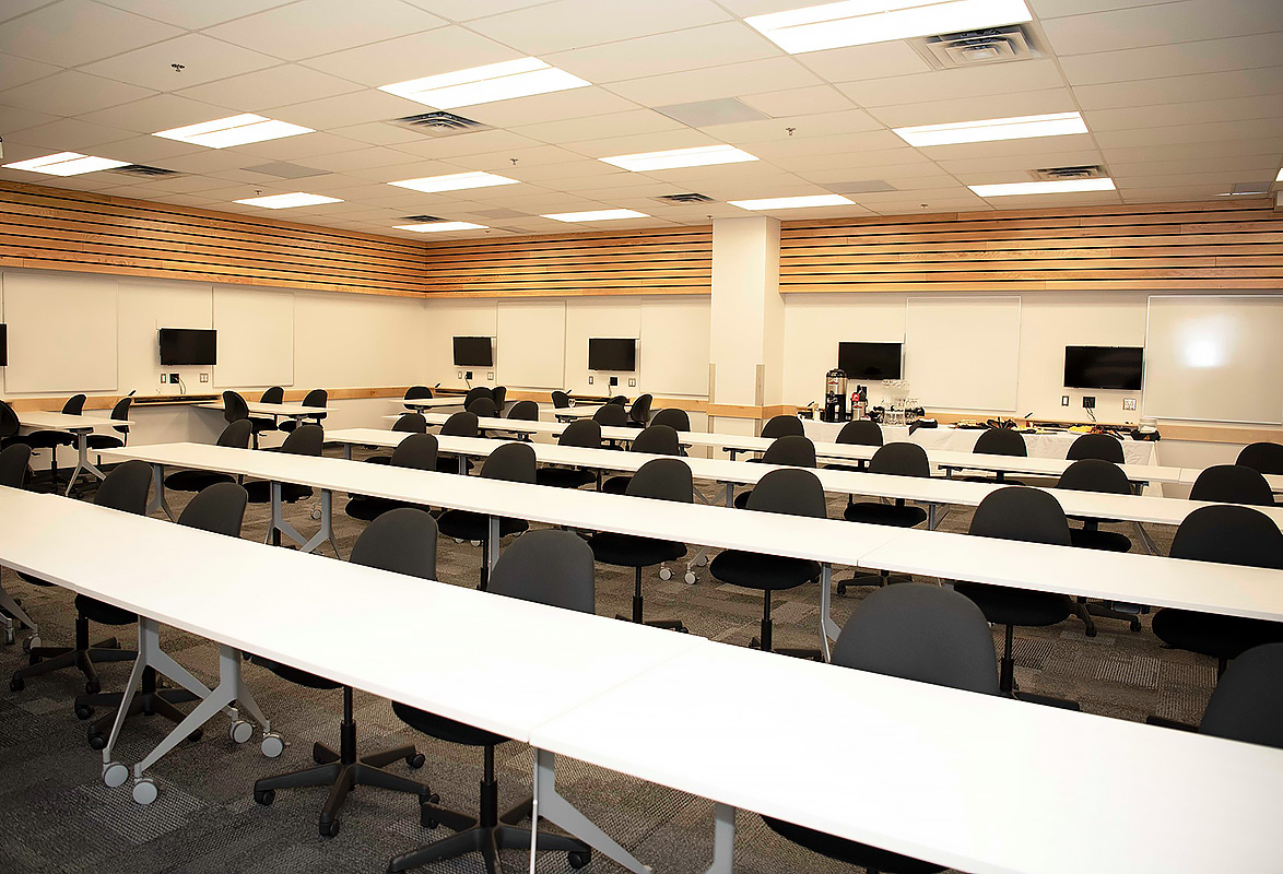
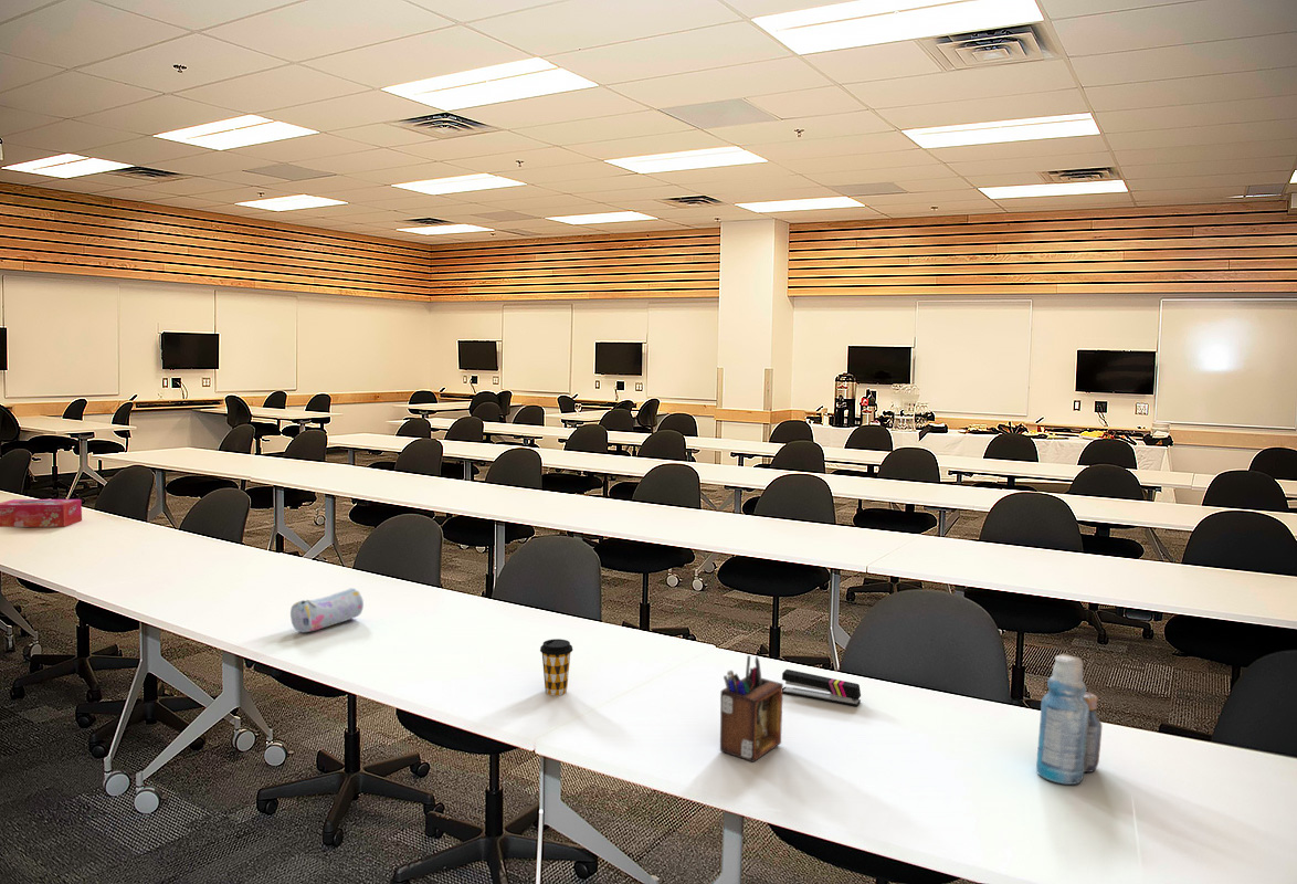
+ tissue box (39, 513)
+ stapler (820, 686)
+ desk organizer (751, 705)
+ coffee cup (556, 667)
+ pencil case (327, 609)
+ bottle (1071, 713)
